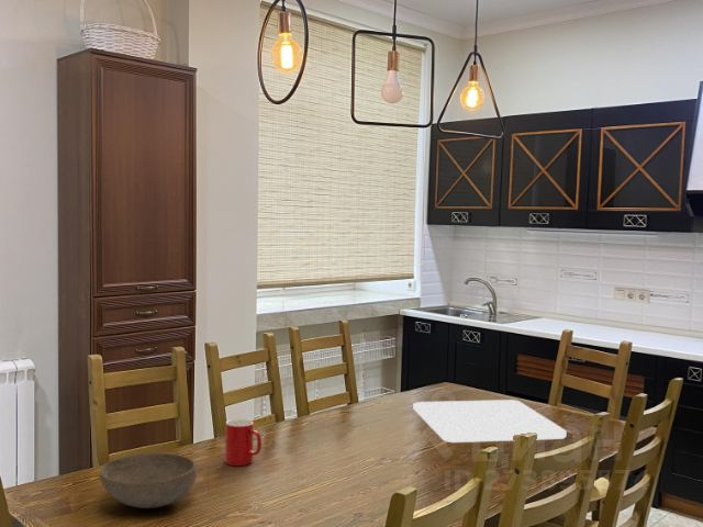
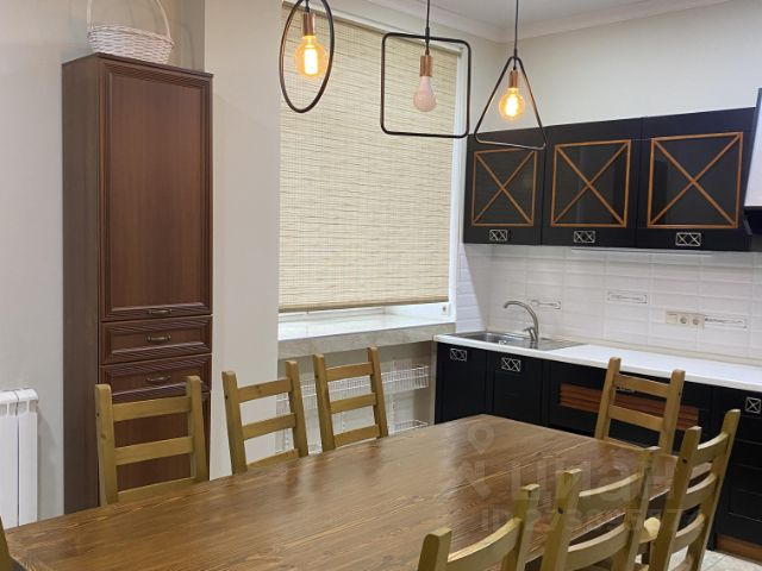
- bowl (148, 484)
- placemat (484, 418)
- cup (242, 442)
